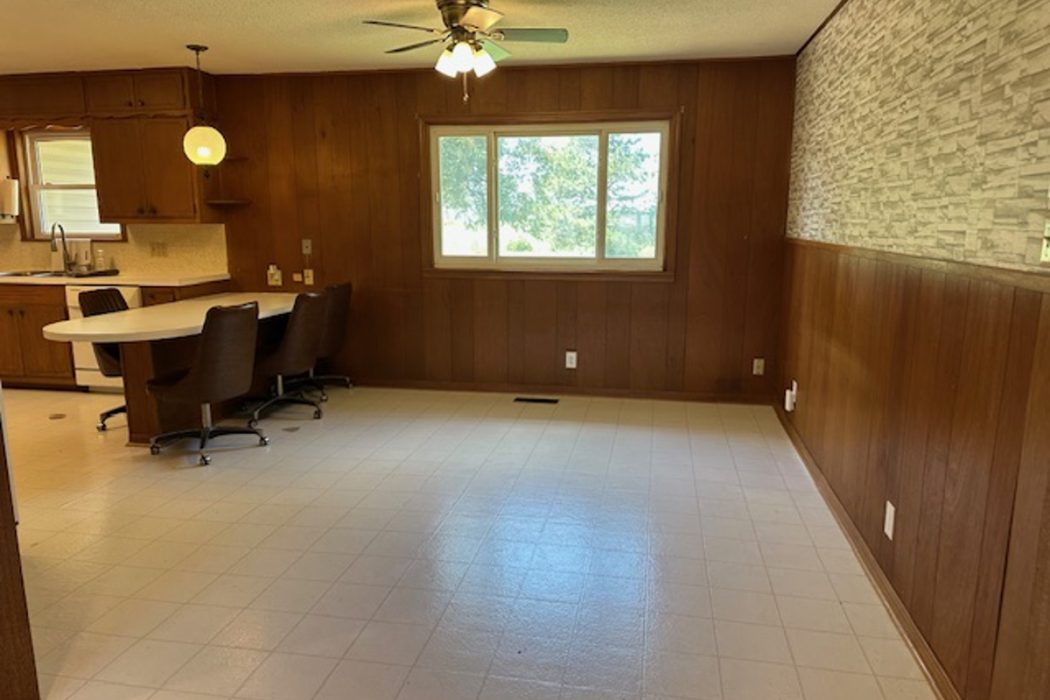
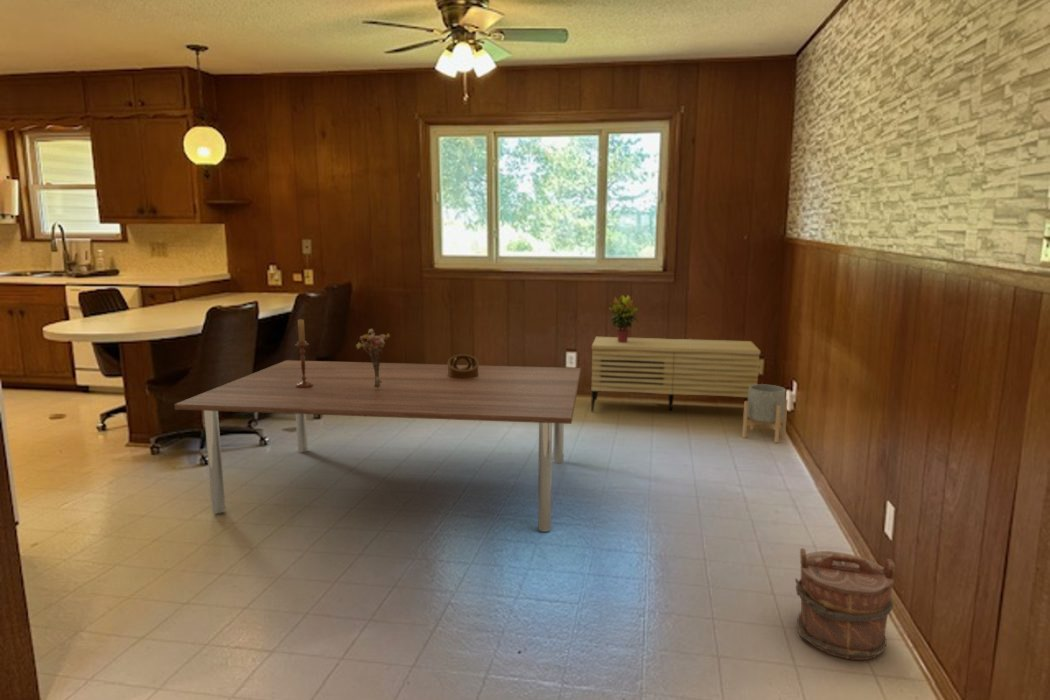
+ bouquet (373, 358)
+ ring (464, 367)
+ bucket (842, 597)
+ potted plant (623, 318)
+ planter (765, 412)
+ sideboard (671, 376)
+ dining table (404, 417)
+ candlestick (302, 351)
